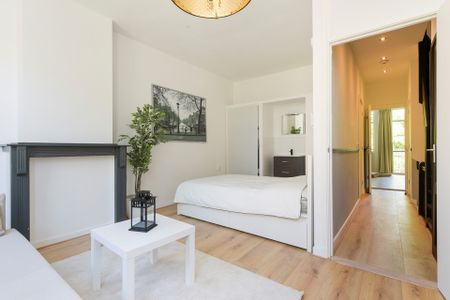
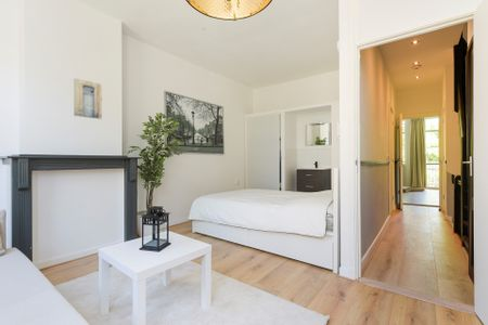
+ wall art (88, 99)
